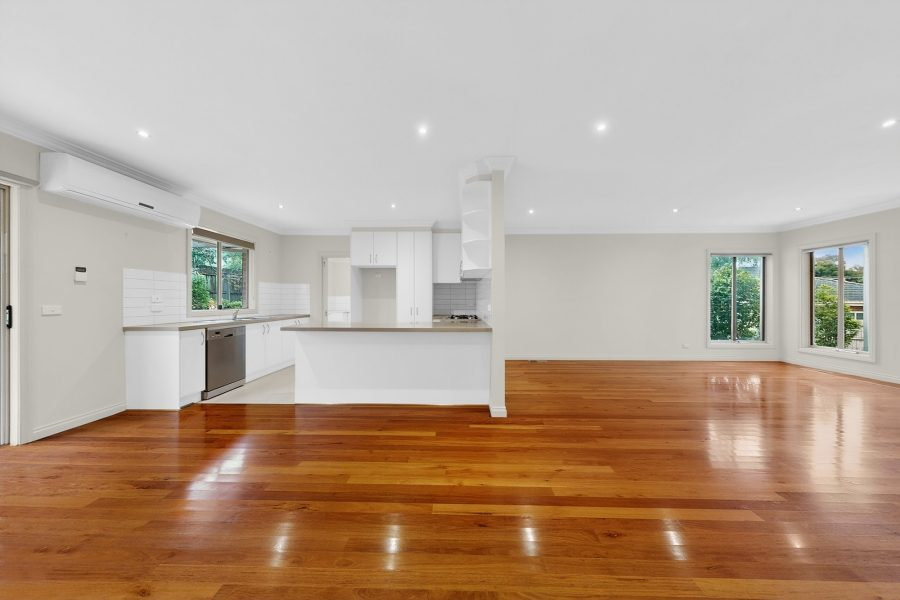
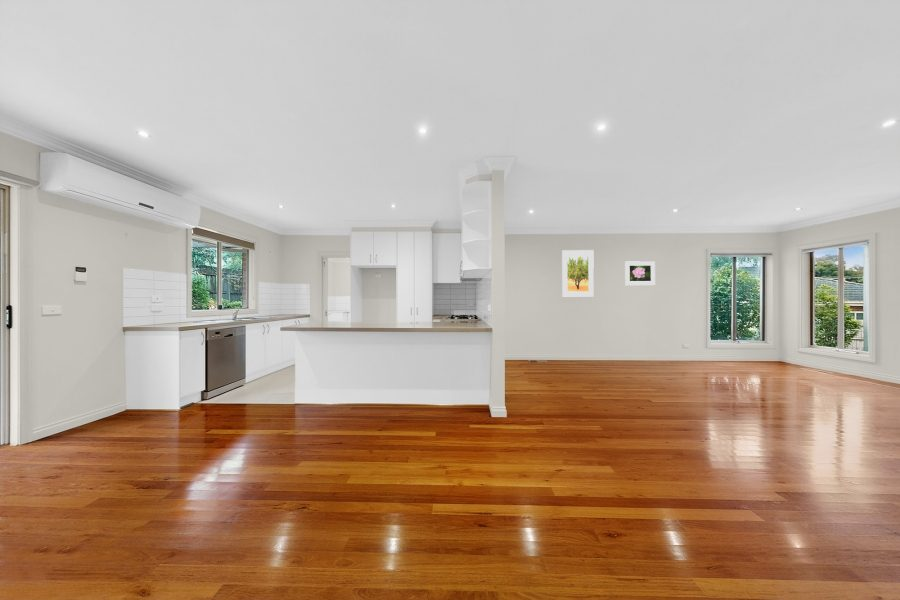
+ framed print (577, 273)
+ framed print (640, 273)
